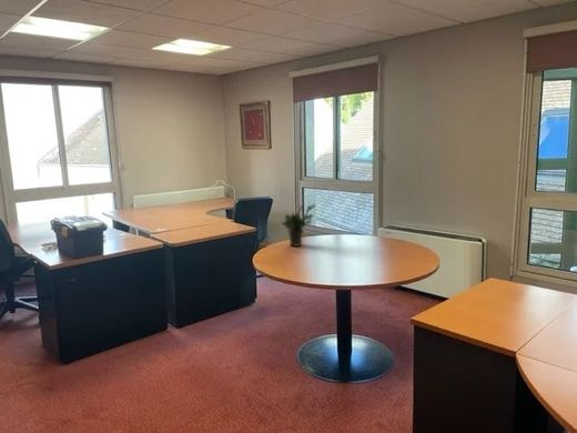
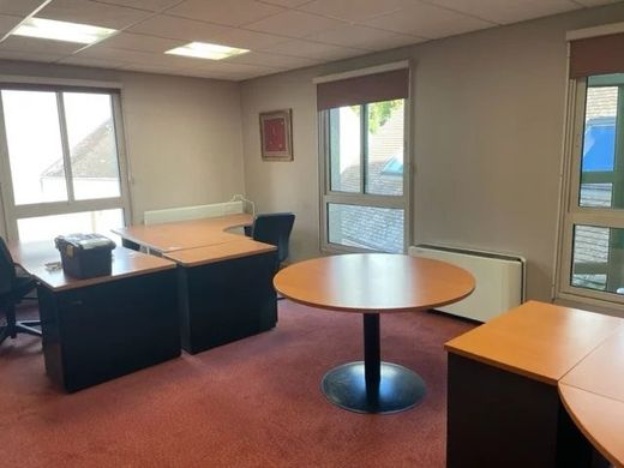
- potted plant (302, 223)
